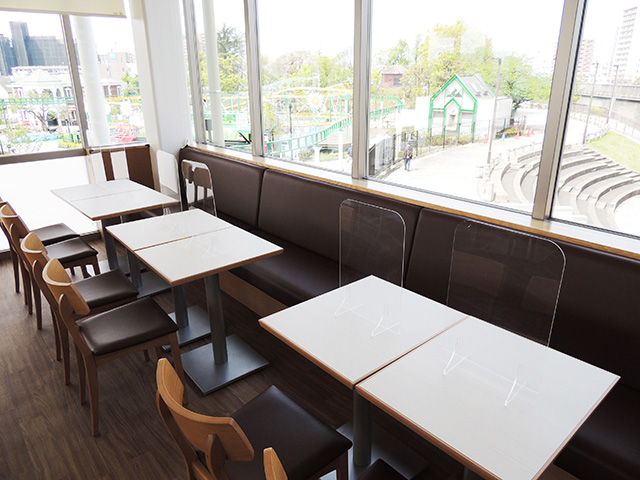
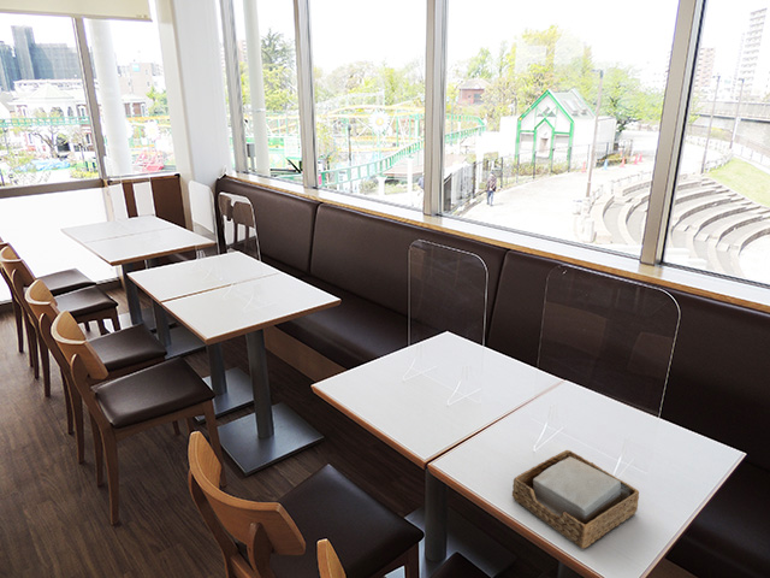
+ napkin holder (574, 491)
